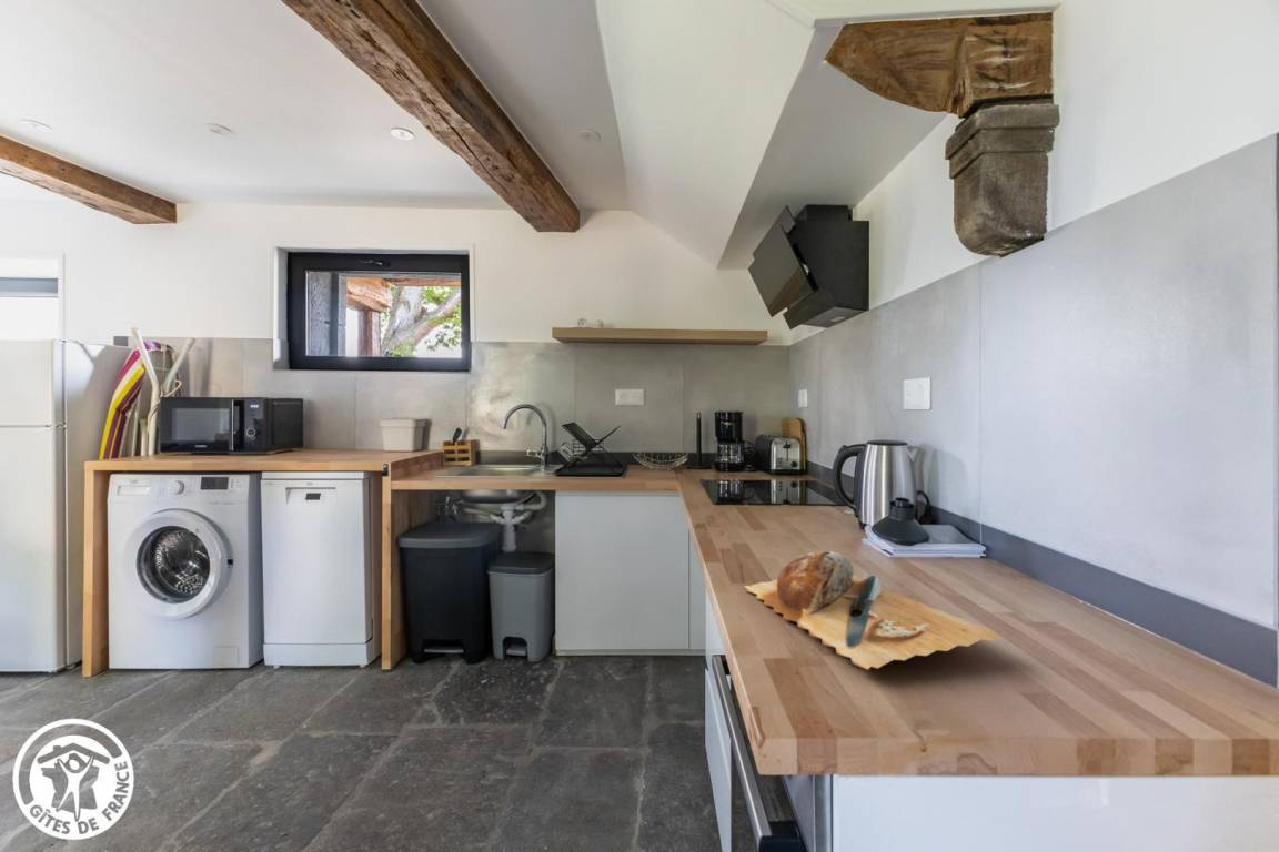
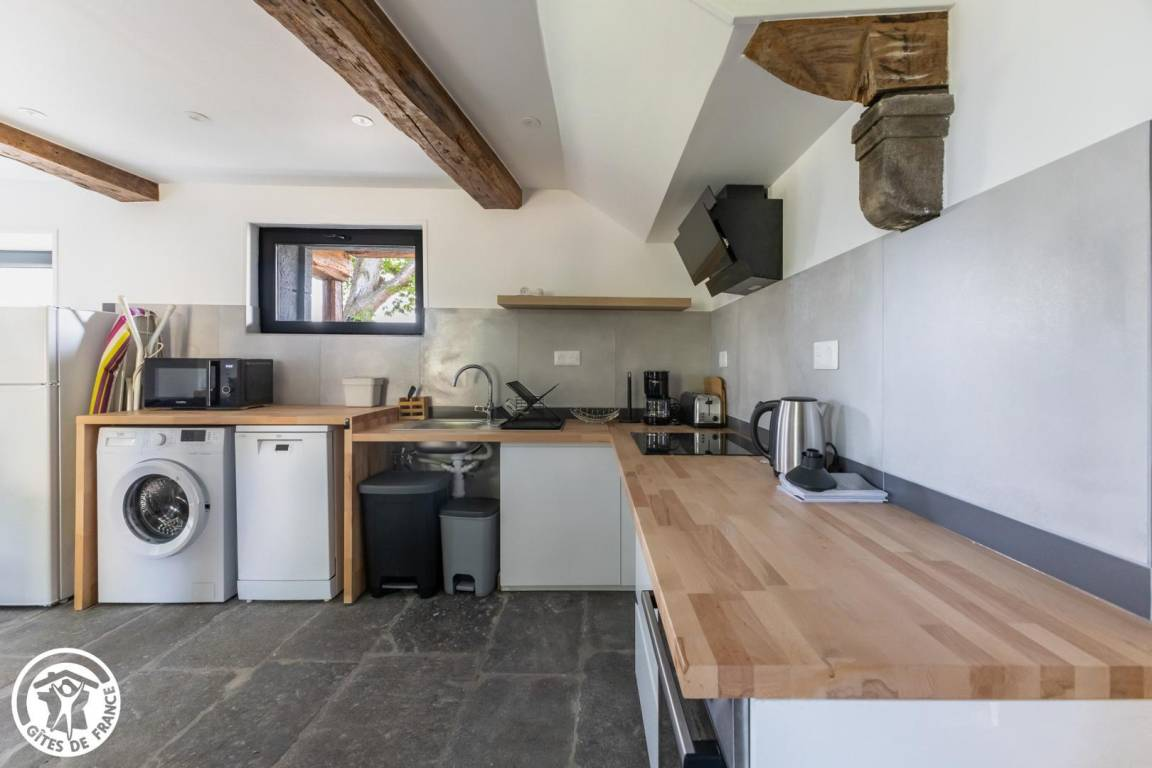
- chopping board (849, 590)
